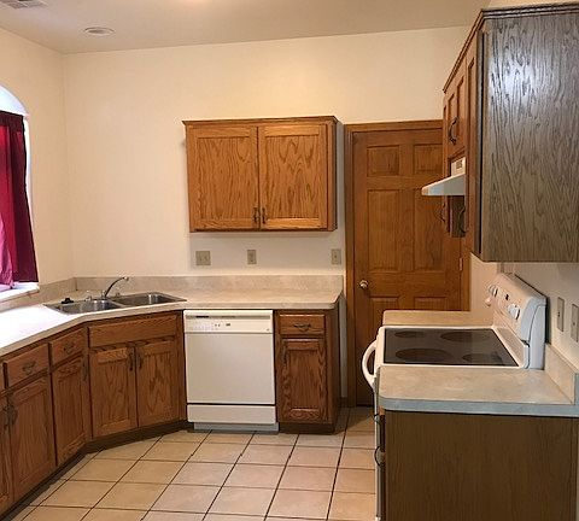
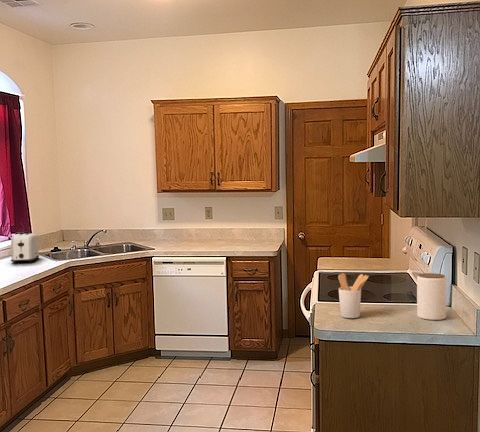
+ toaster (24, 247)
+ jar (431, 295)
+ utensil holder (354, 294)
